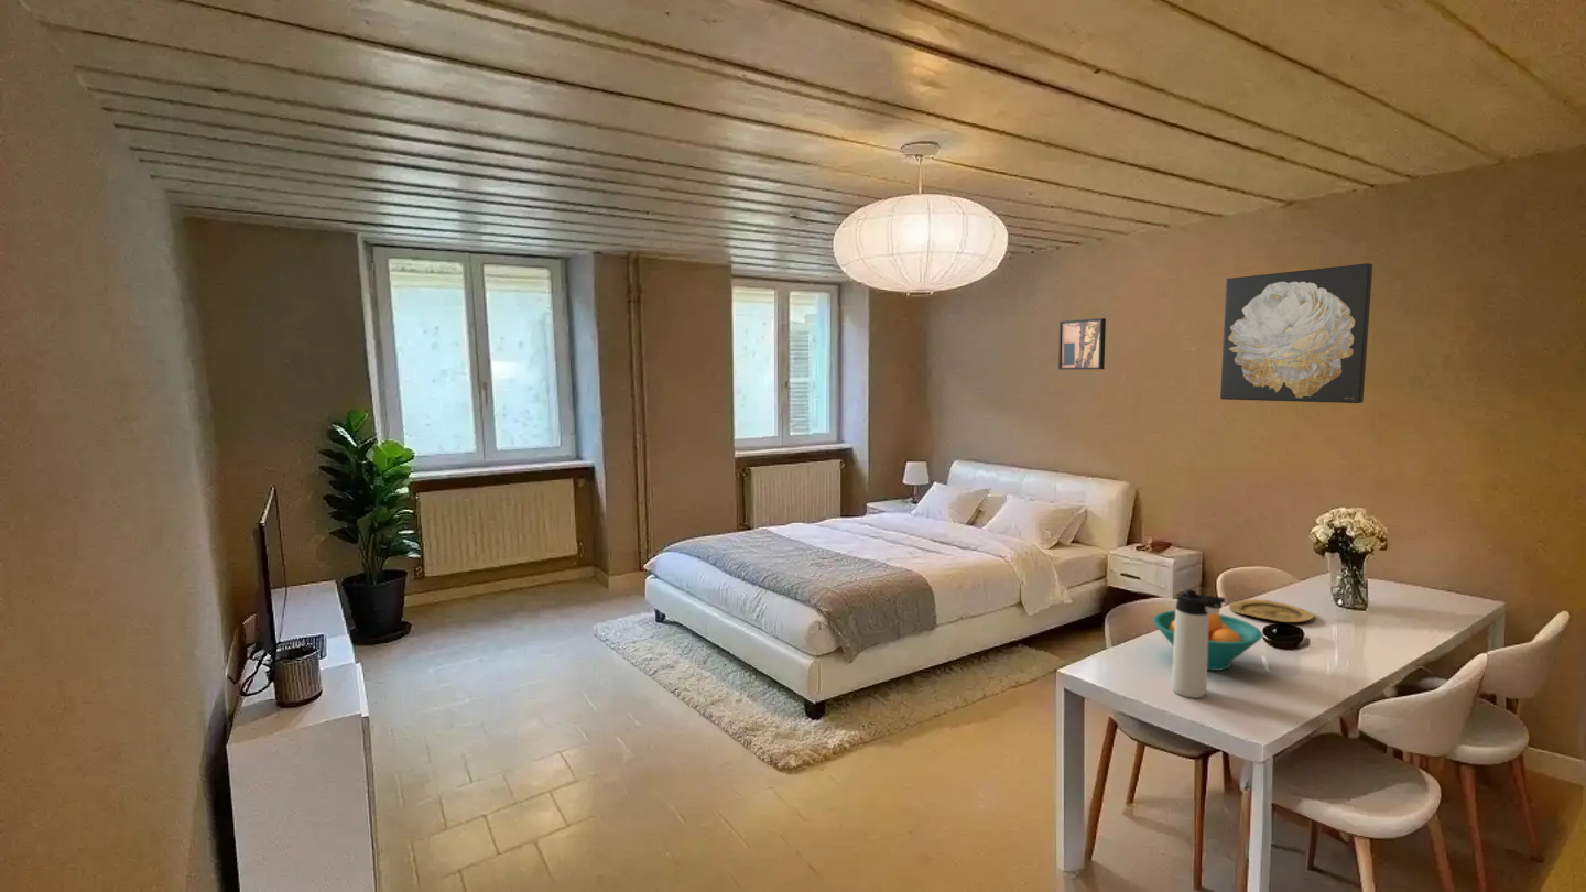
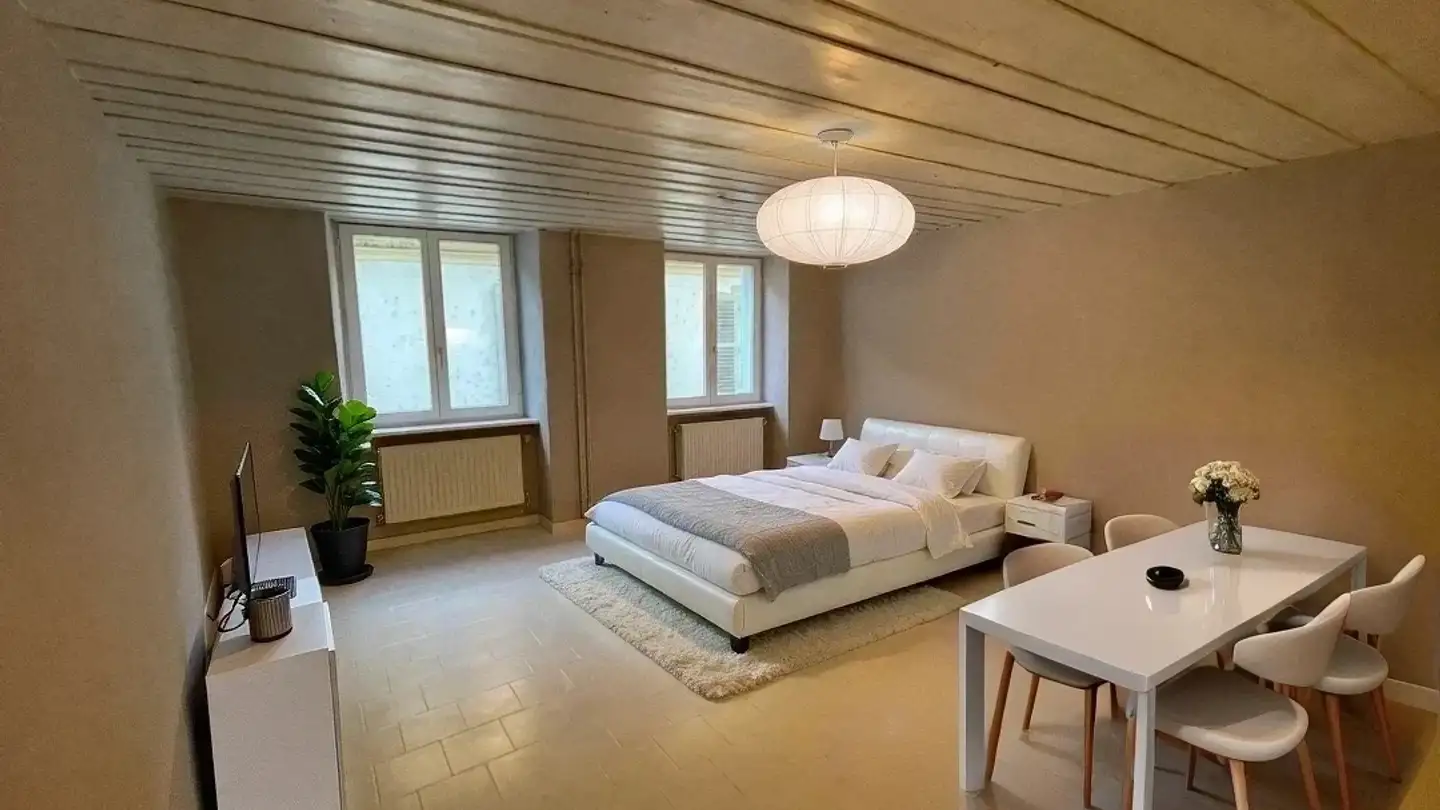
- wall art (1290, 337)
- plate (1270, 611)
- thermos bottle (1197, 644)
- fruit bowl (1208, 635)
- wall art (1080, 345)
